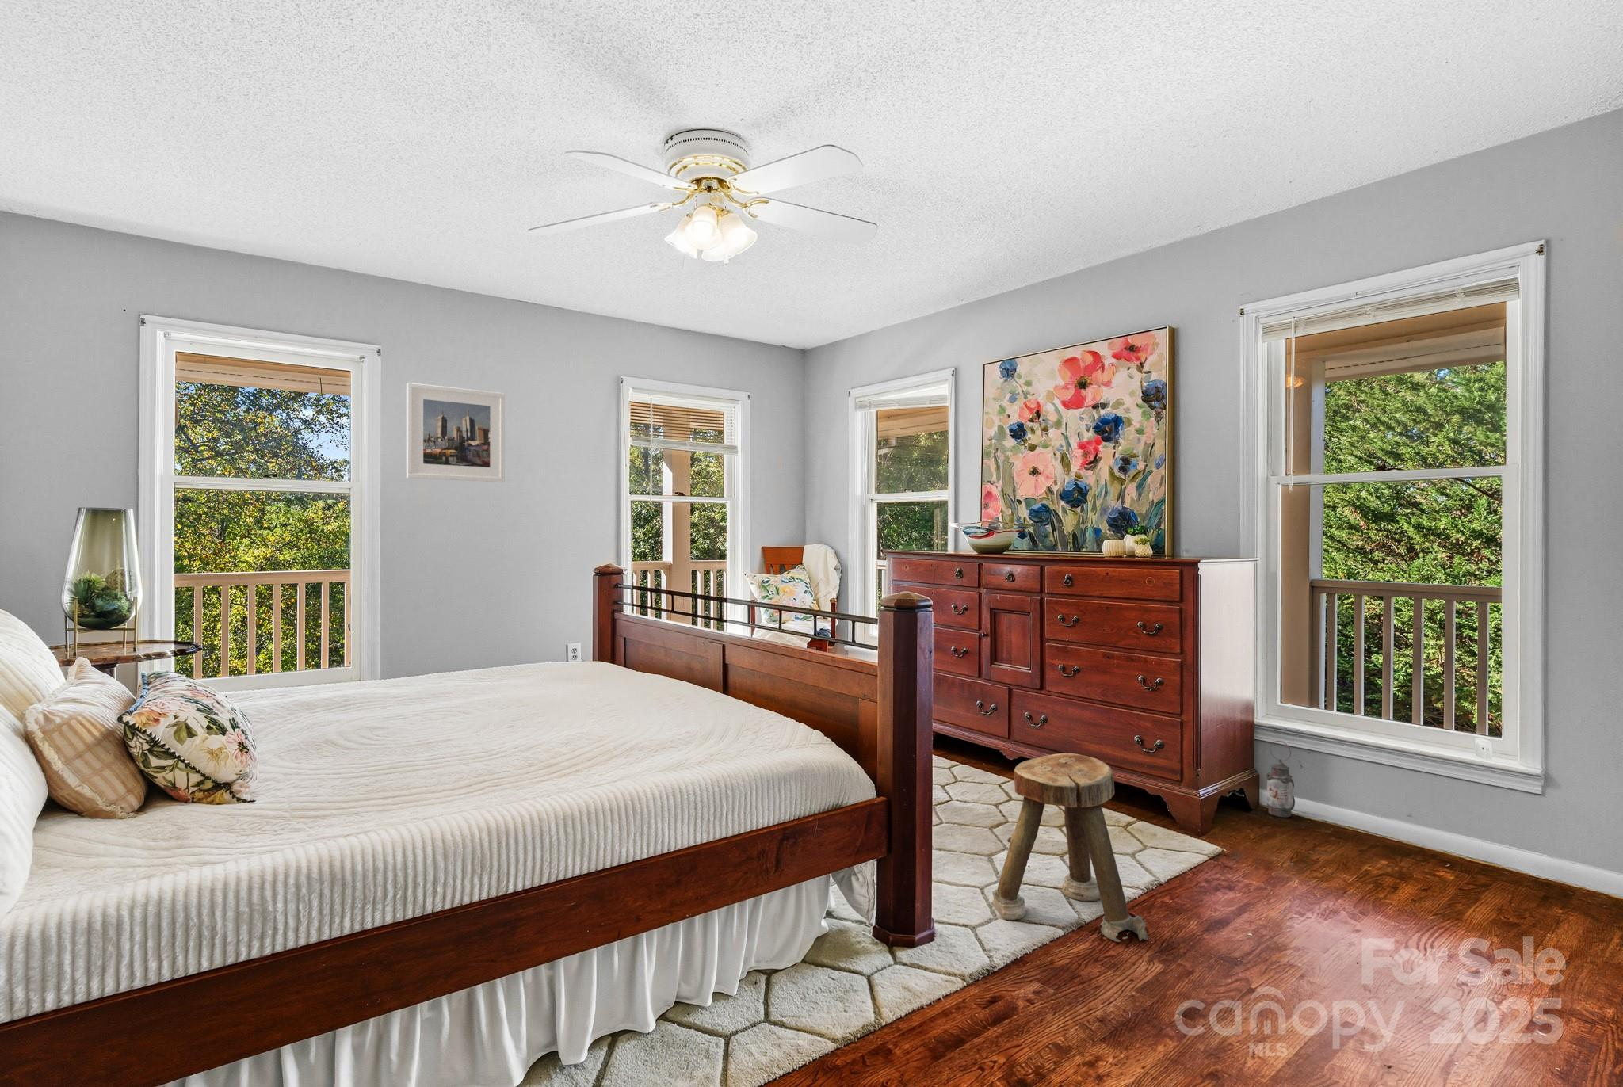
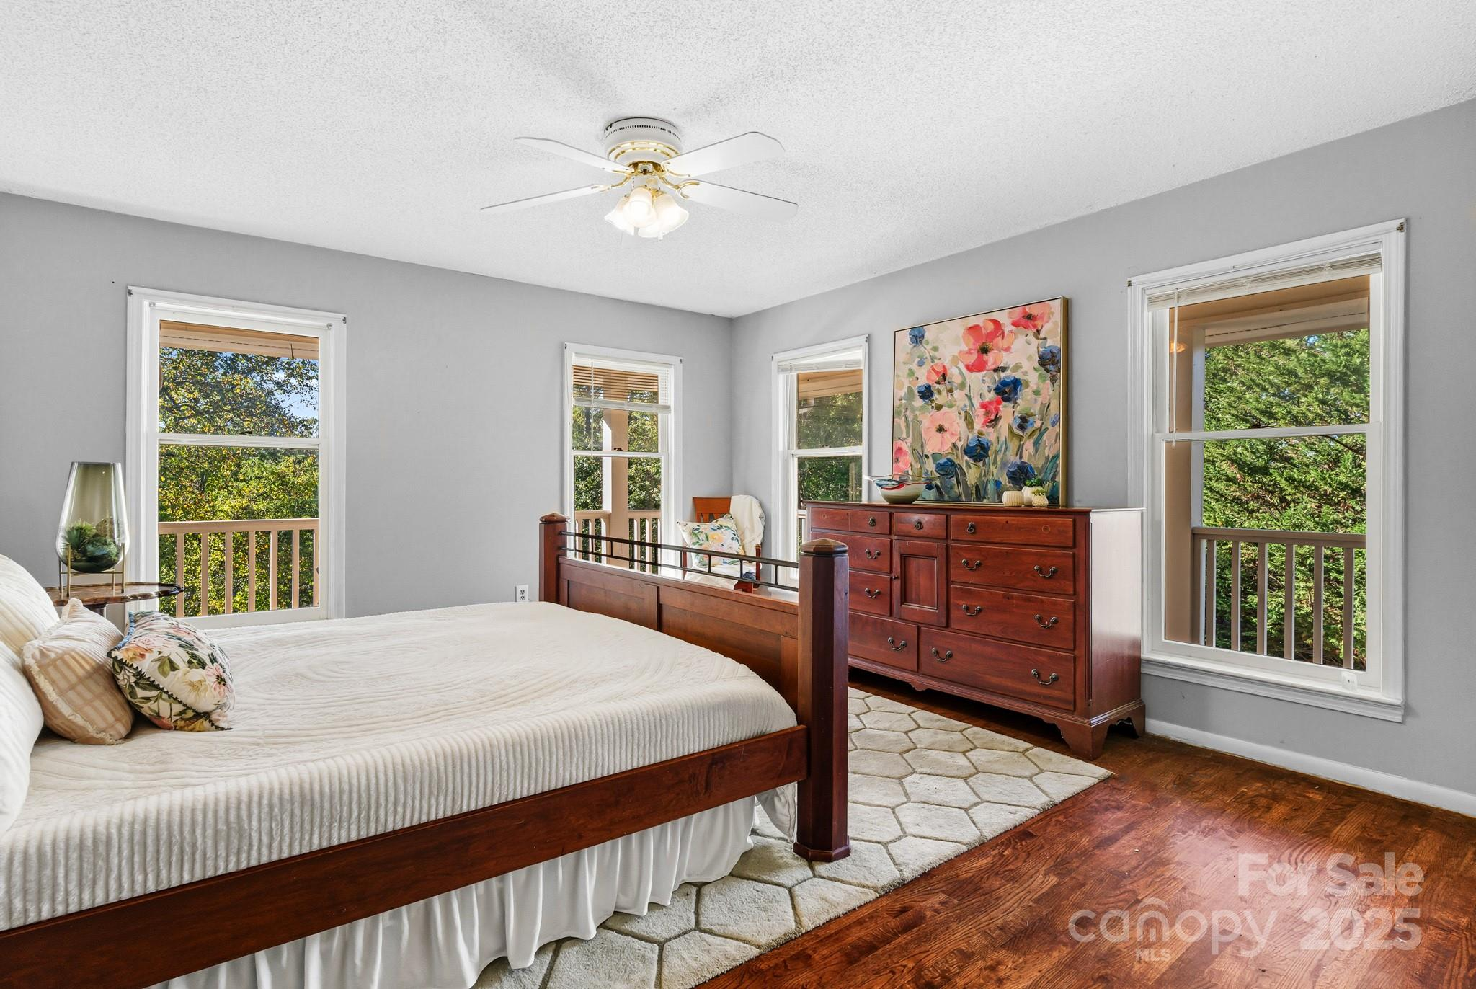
- lantern (1280, 778)
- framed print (456, 434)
- stool (1066, 837)
